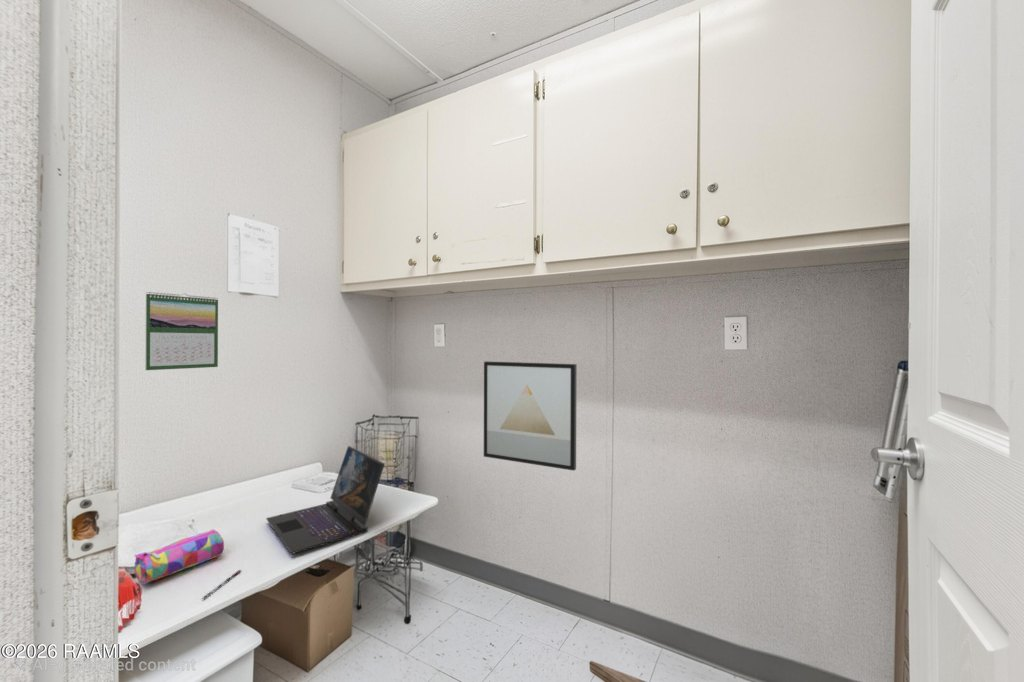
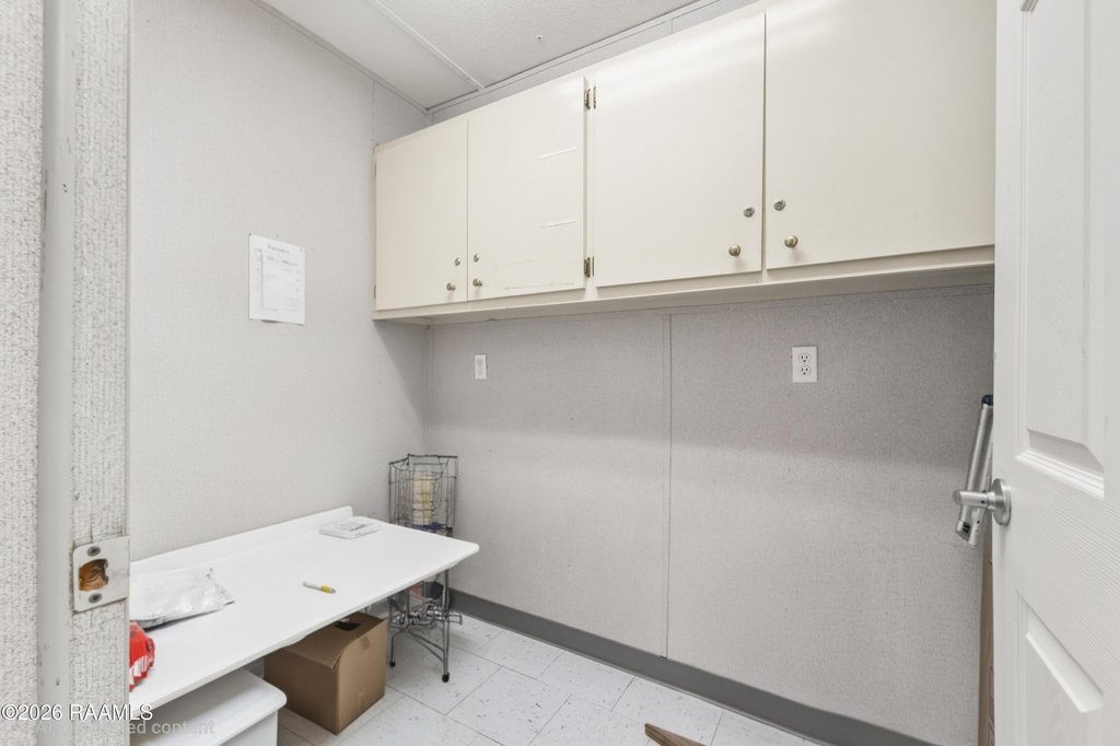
- pencil case (180, 554)
- wall art (527, 412)
- laptop (330, 497)
- pen (222, 583)
- calendar (184, 330)
